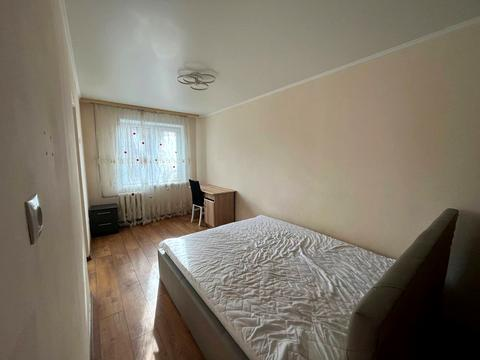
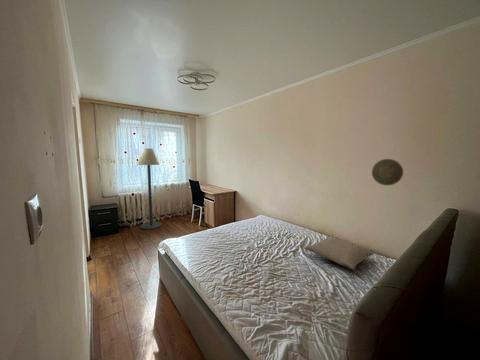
+ floor lamp (149, 188)
+ pillow (339, 250)
+ decorative plate (386, 172)
